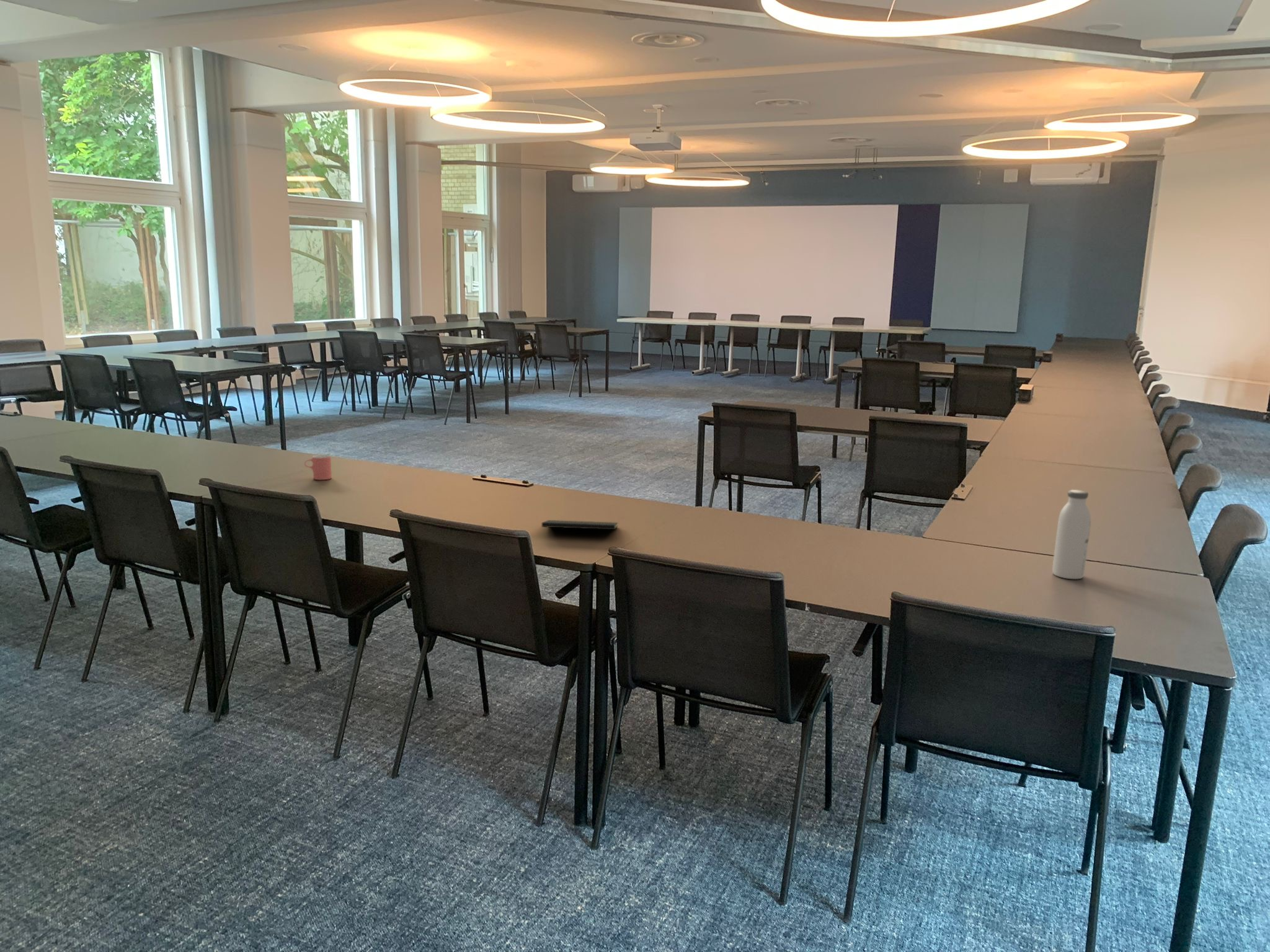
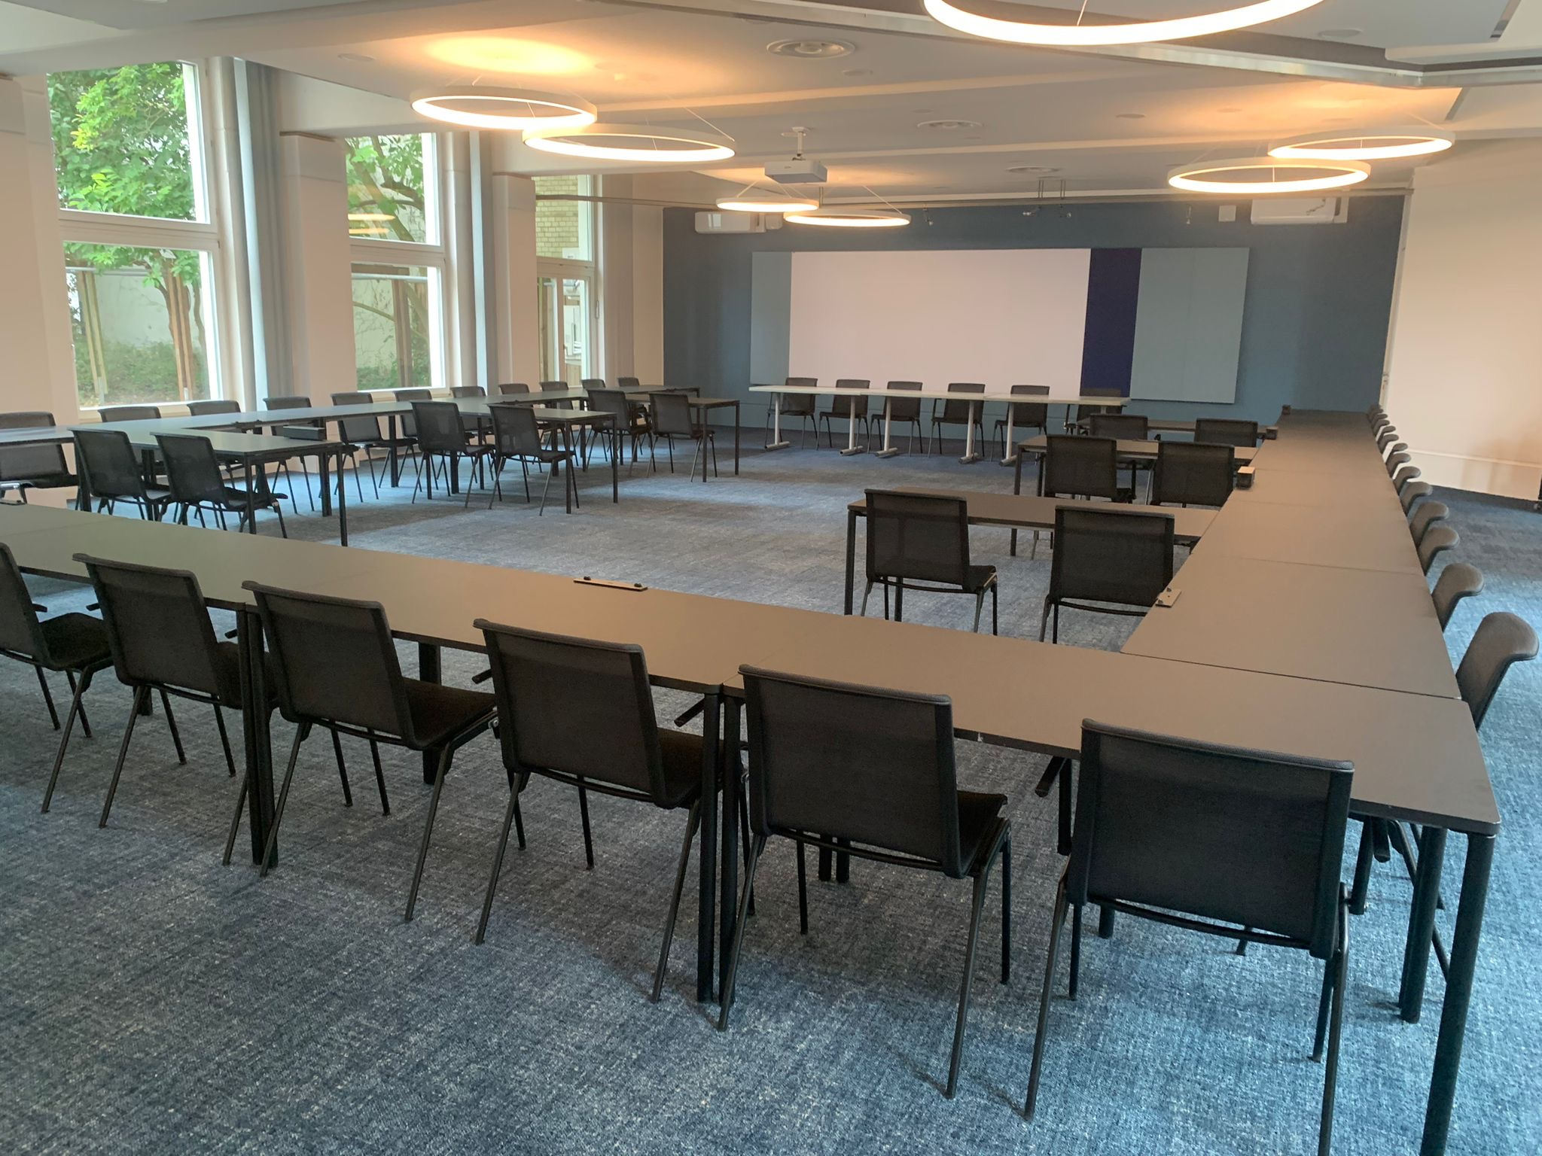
- water bottle (1073, 533)
- notepad (580, 524)
- cup (318, 467)
